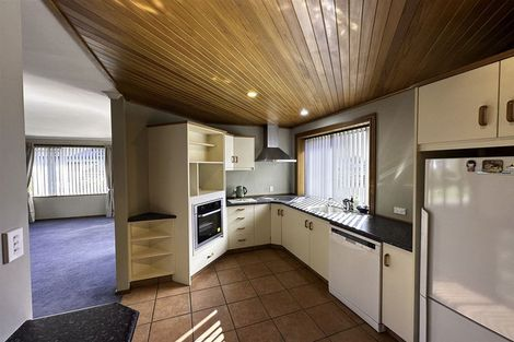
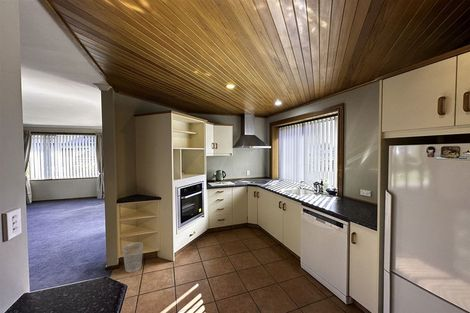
+ wastebasket (133, 257)
